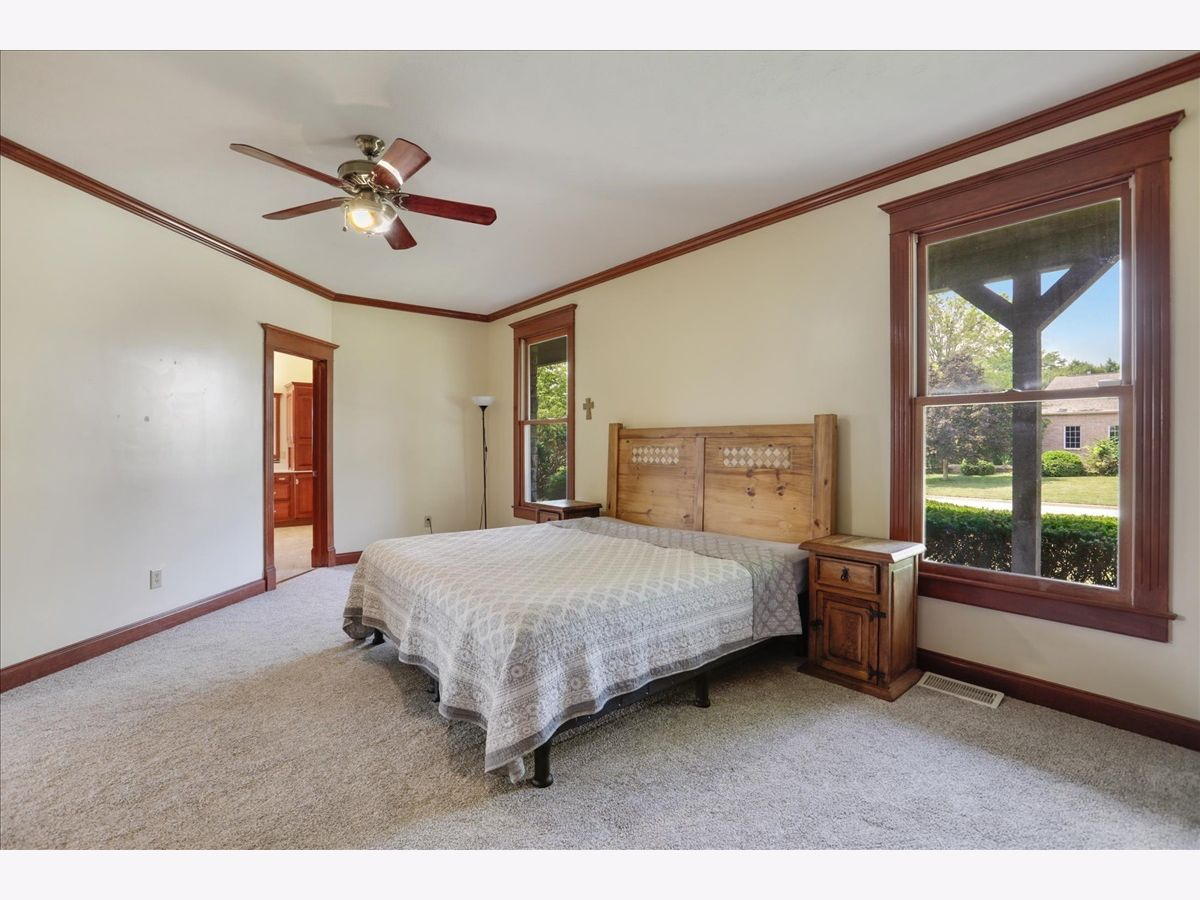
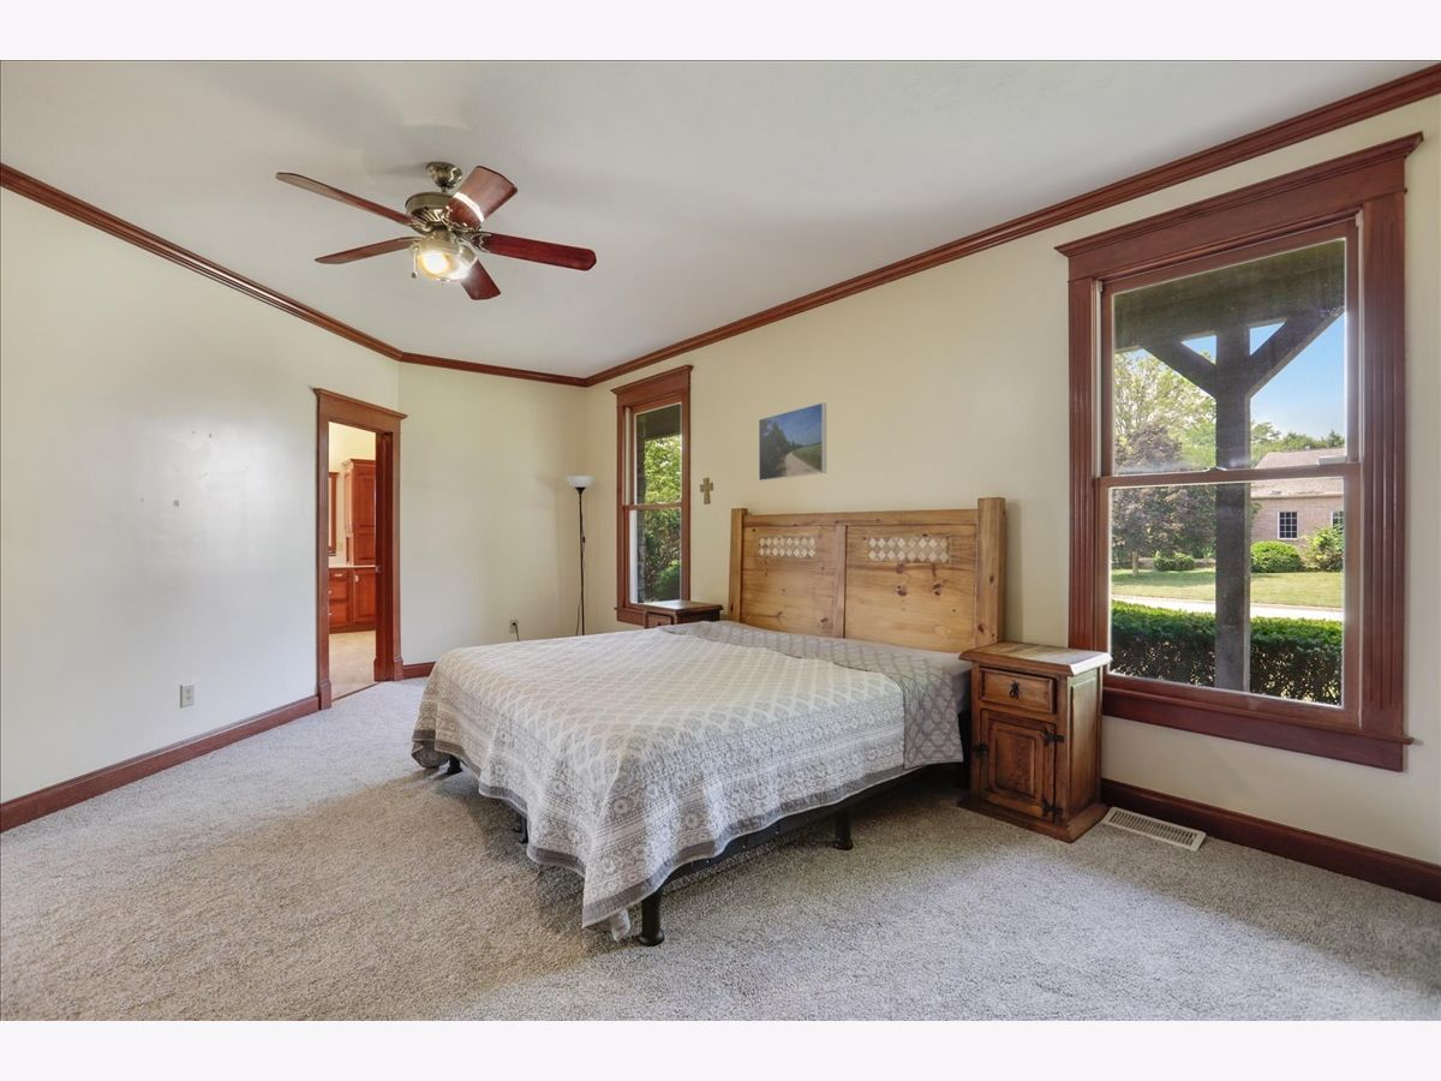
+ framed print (790, 444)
